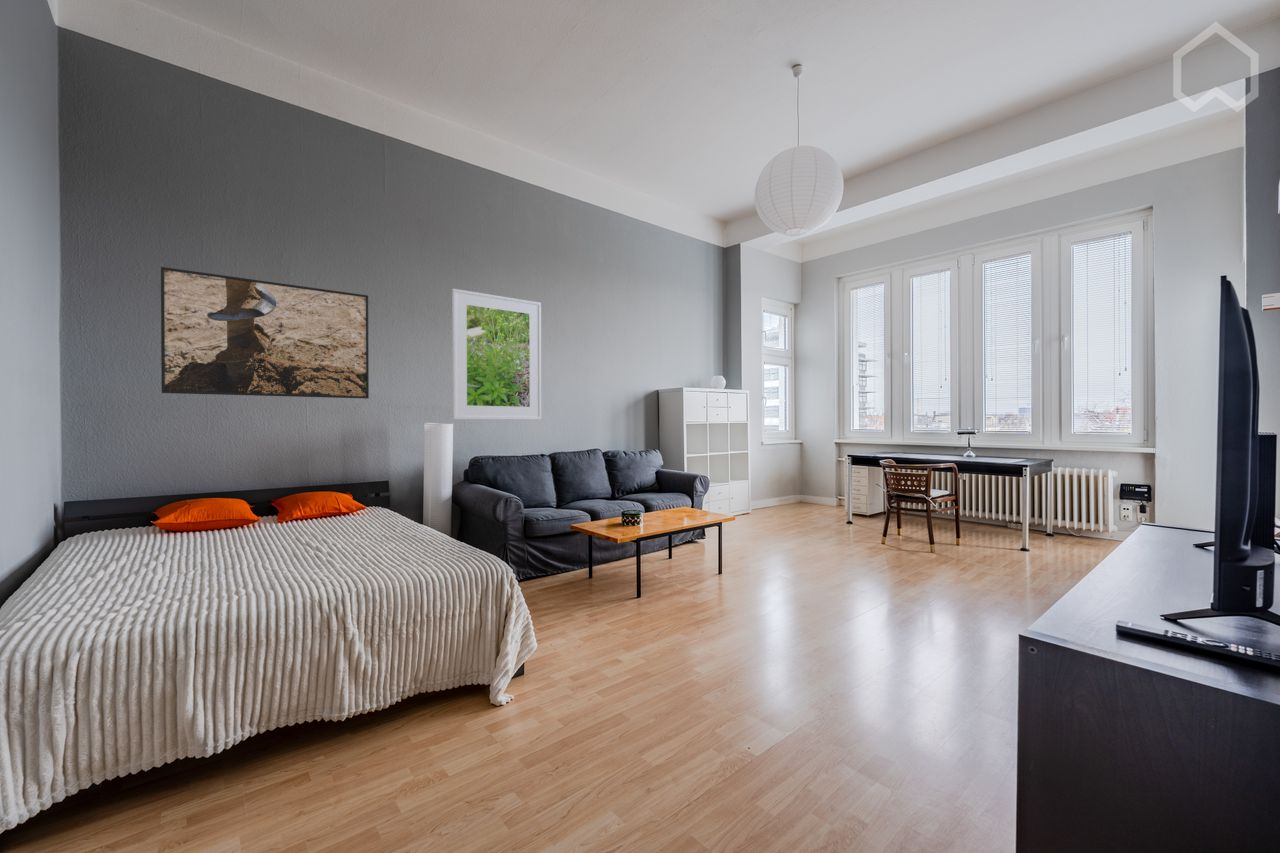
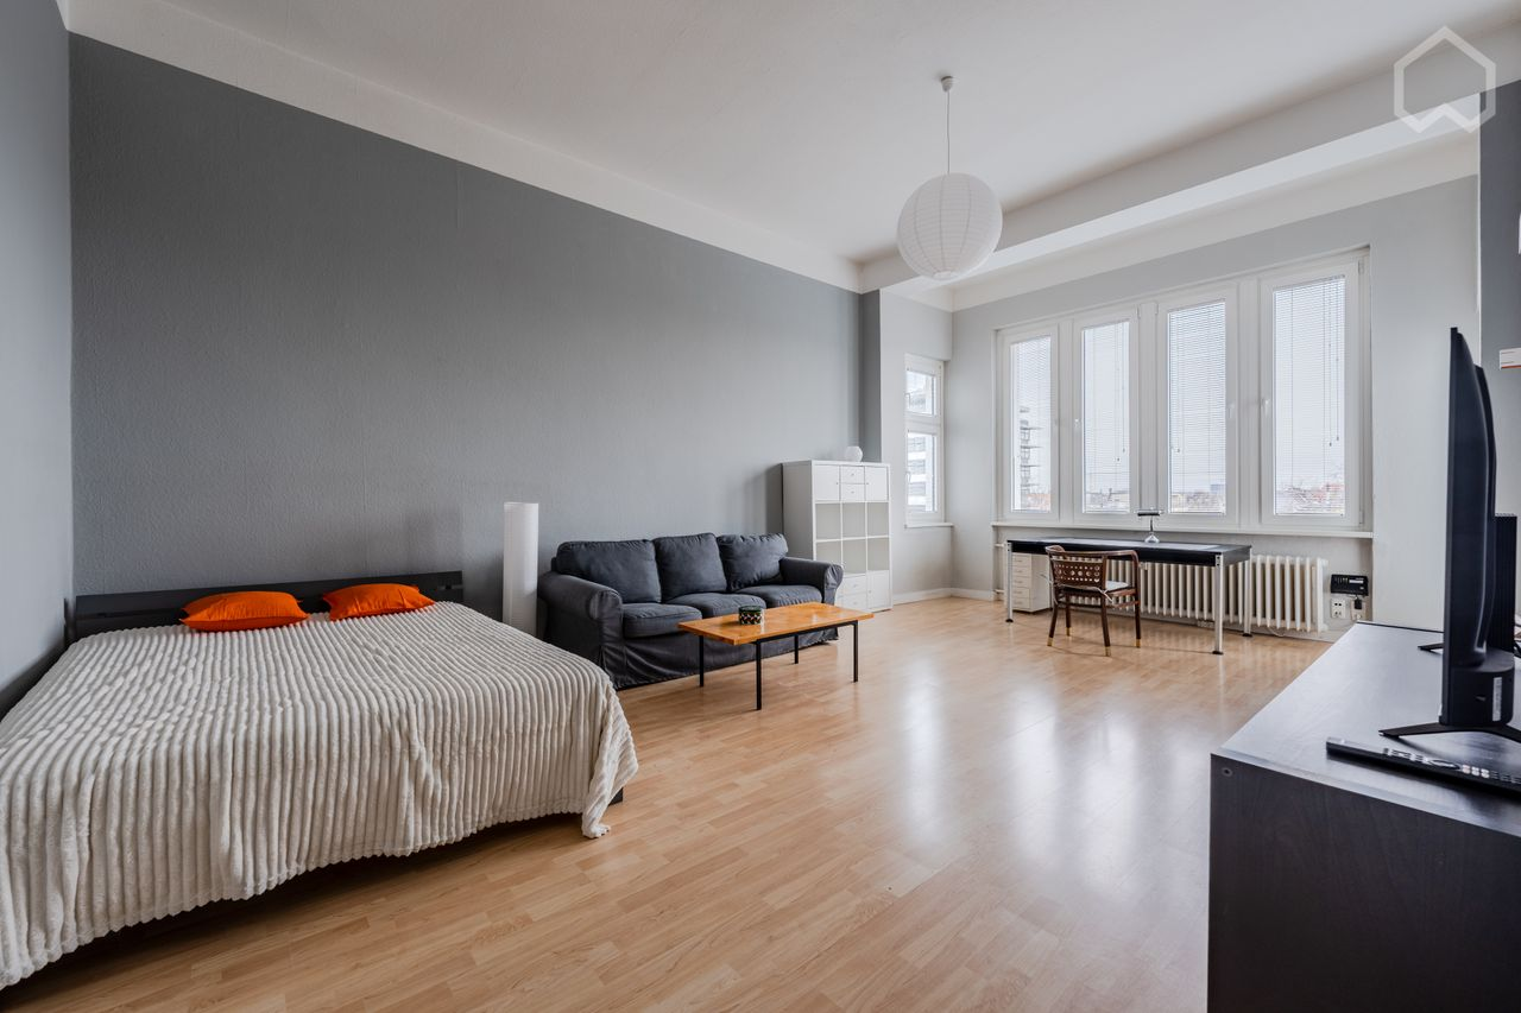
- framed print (275, 339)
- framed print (499, 357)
